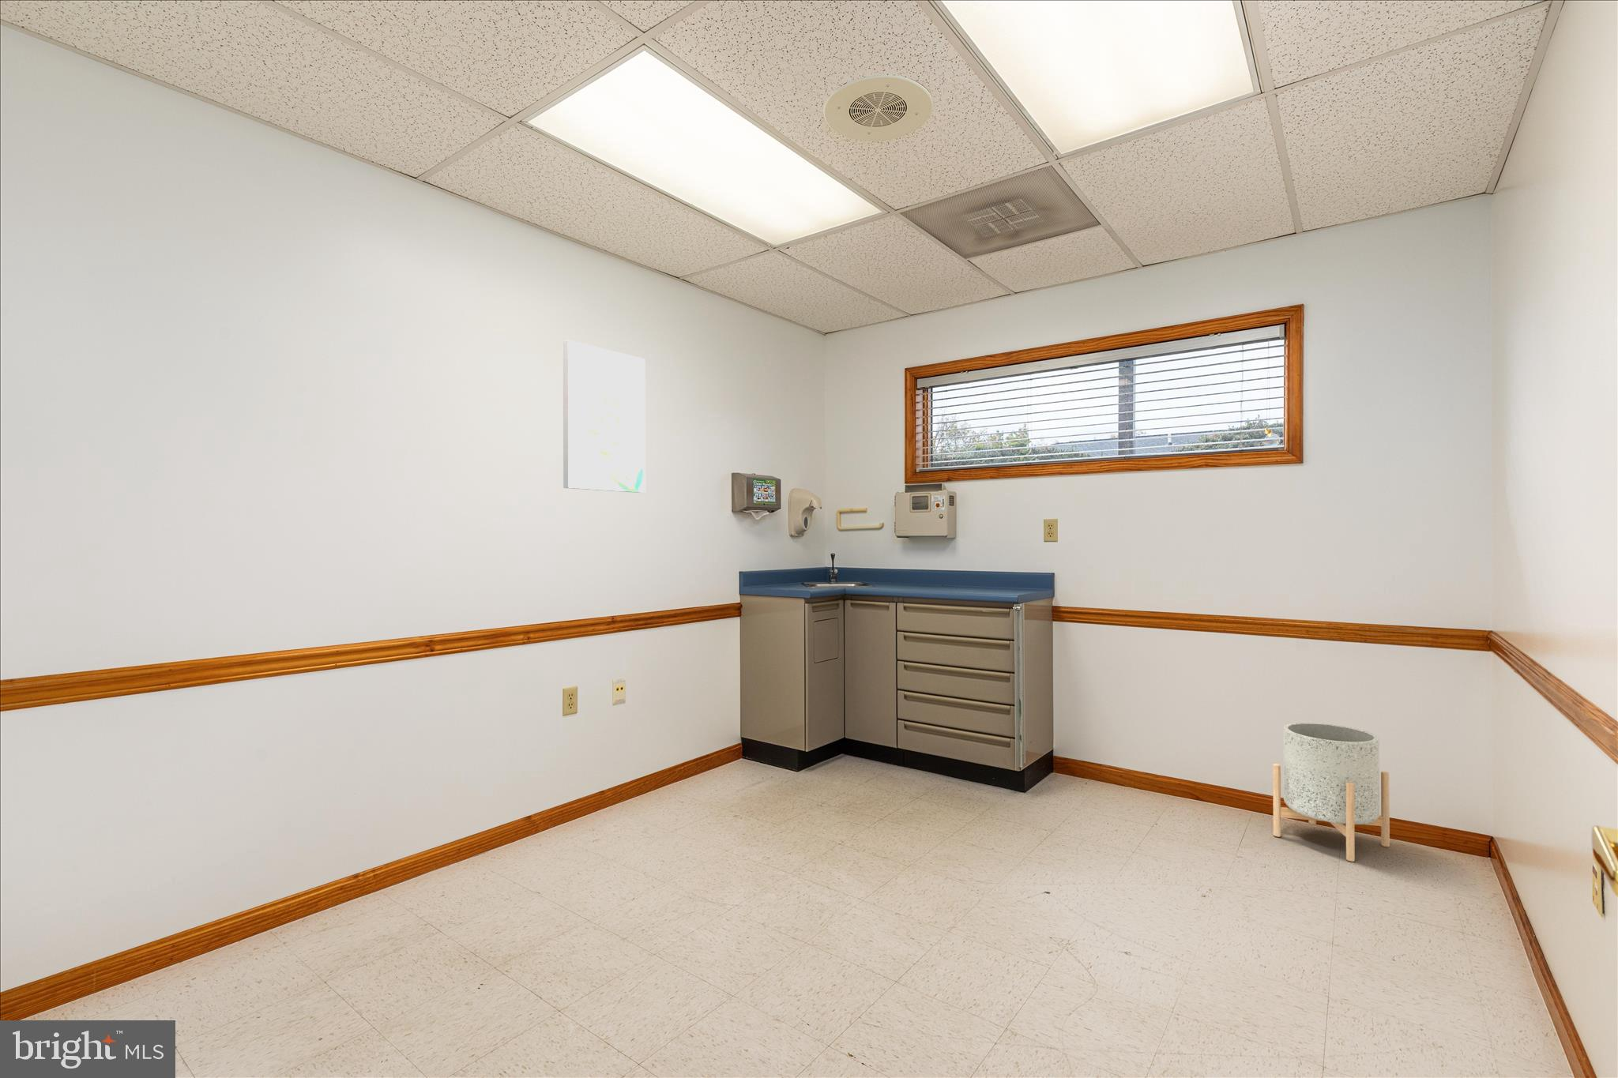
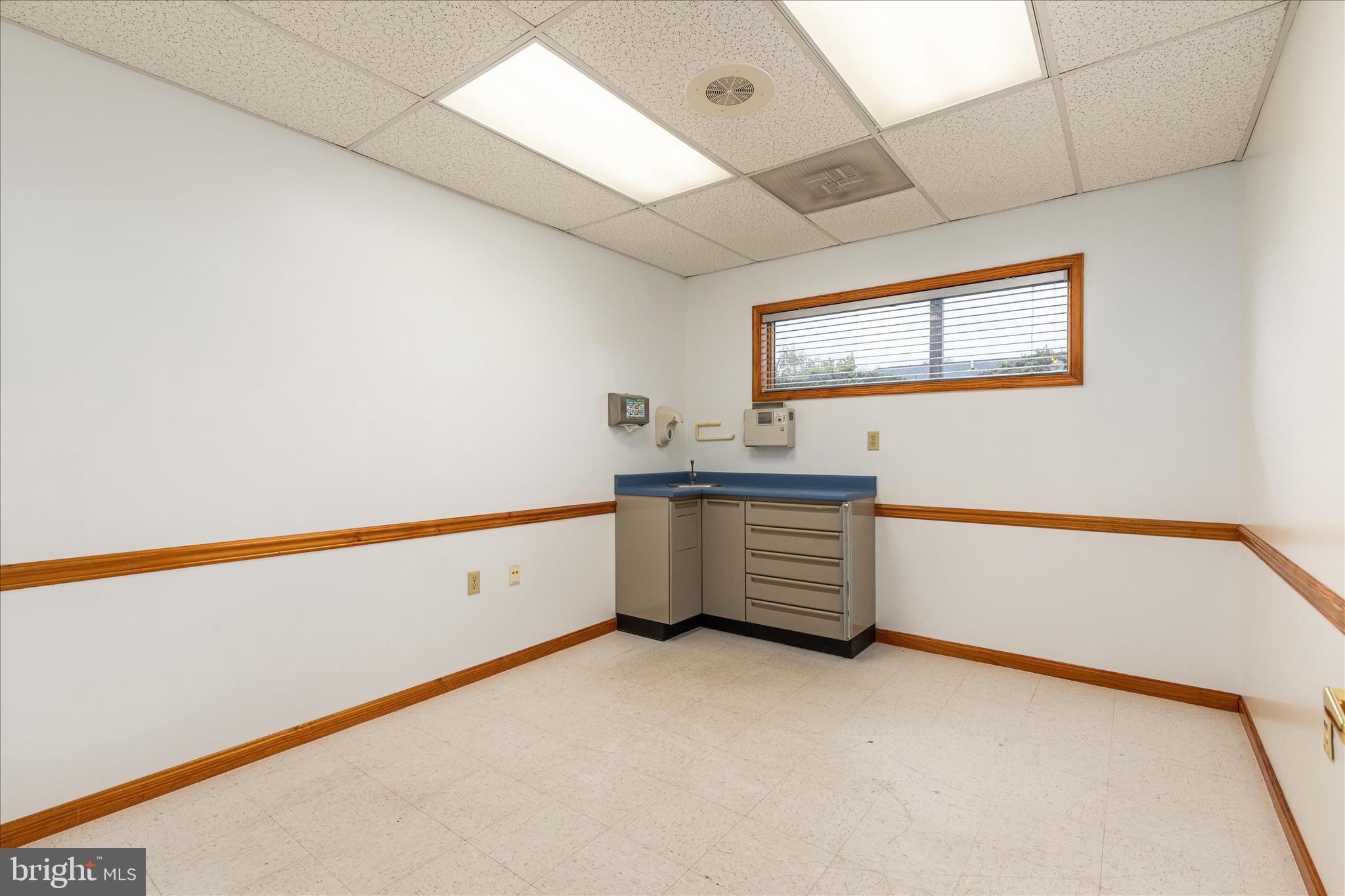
- planter (1329, 786)
- wall art (606, 420)
